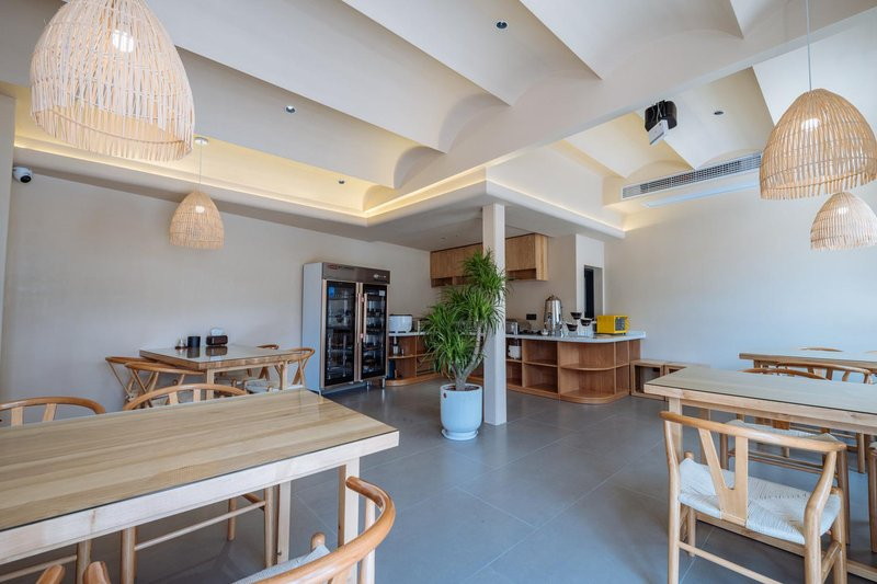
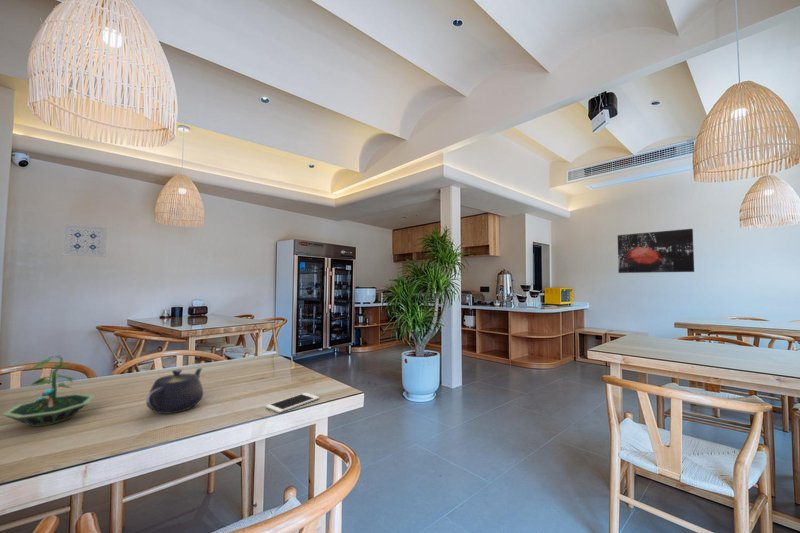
+ terrarium (55, 369)
+ cell phone (293, 402)
+ wall art (653, 252)
+ wall art (85, 240)
+ teapot (178, 388)
